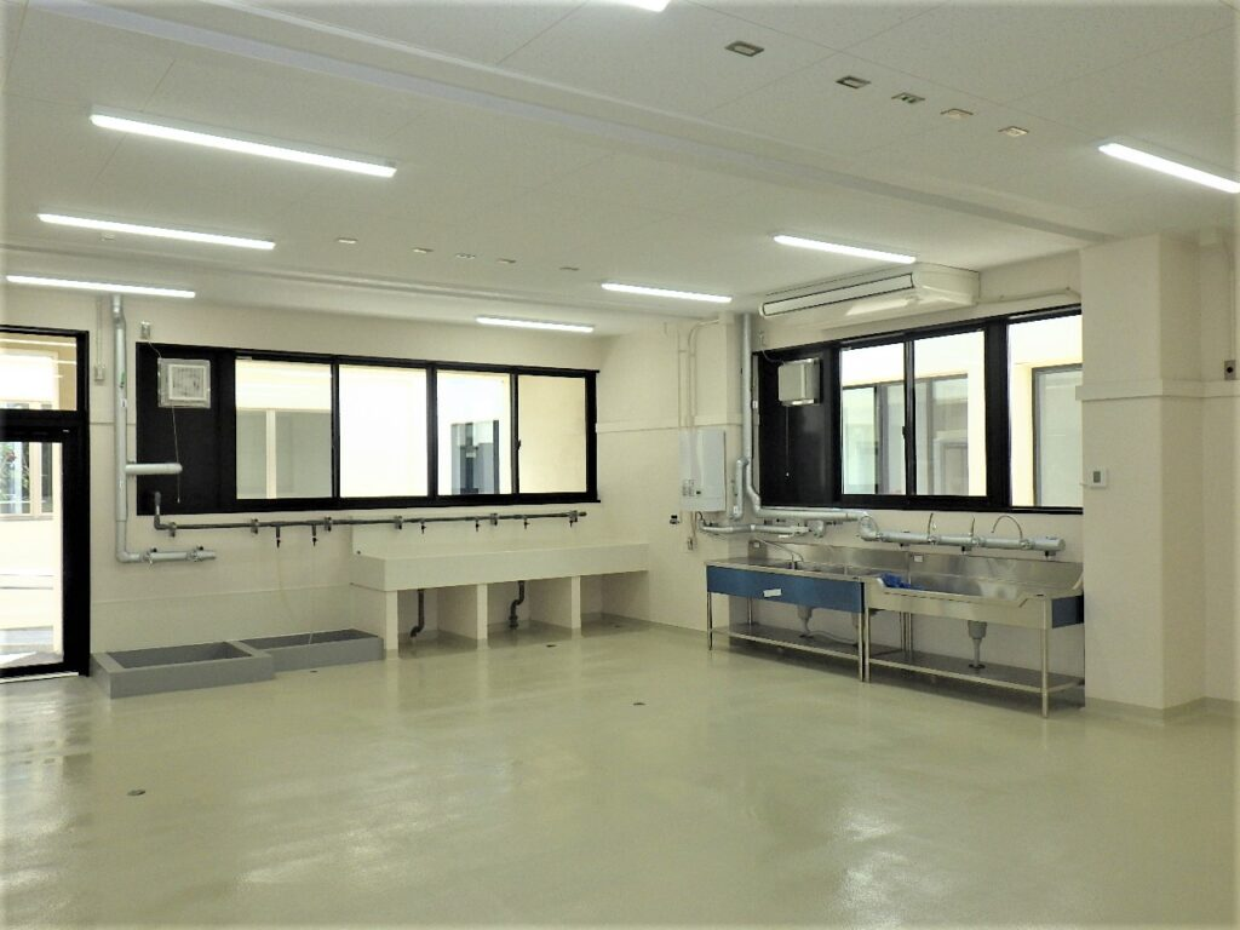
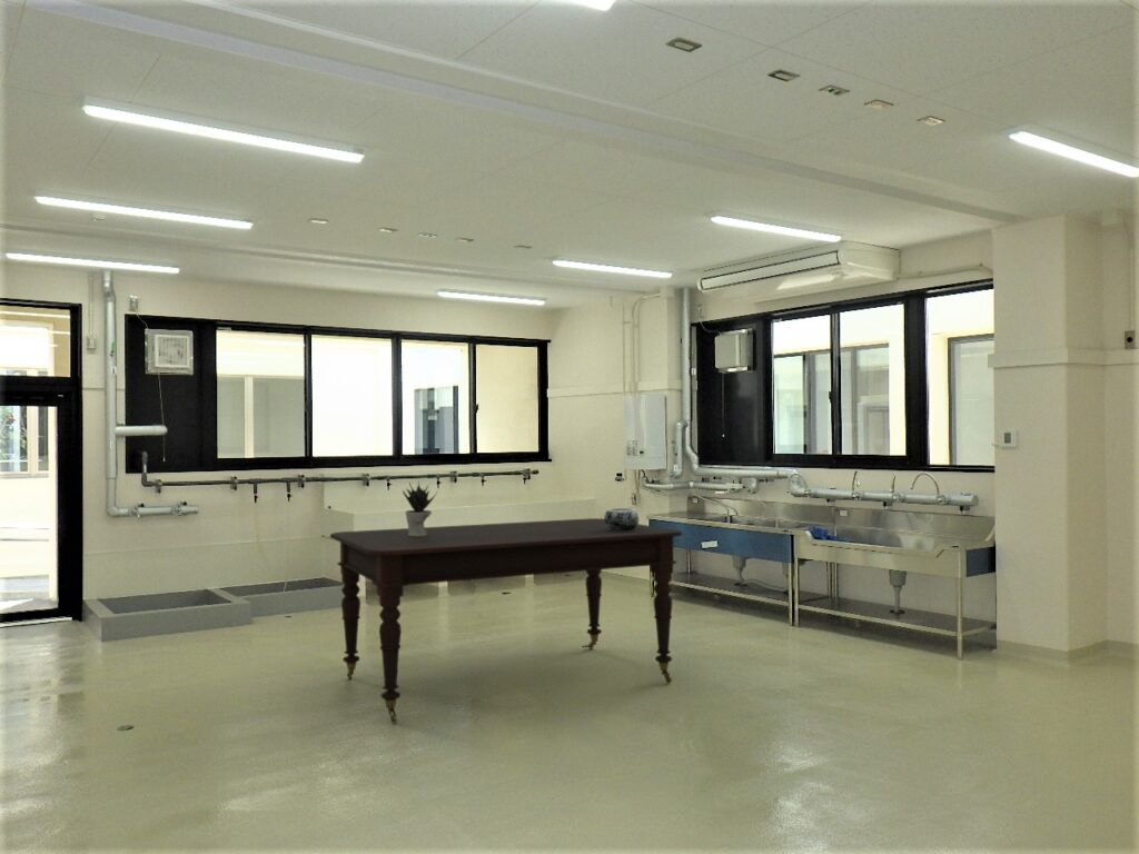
+ potted plant (418, 507)
+ decorative bowl (621, 519)
+ dining table (505, 576)
